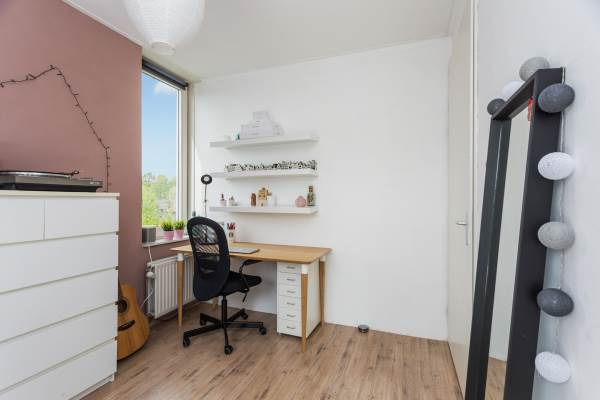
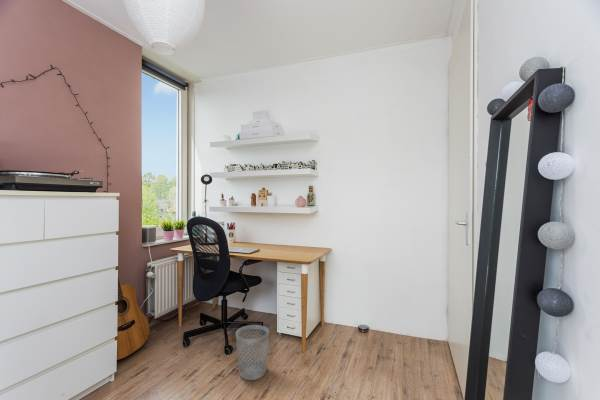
+ wastebasket (253, 352)
